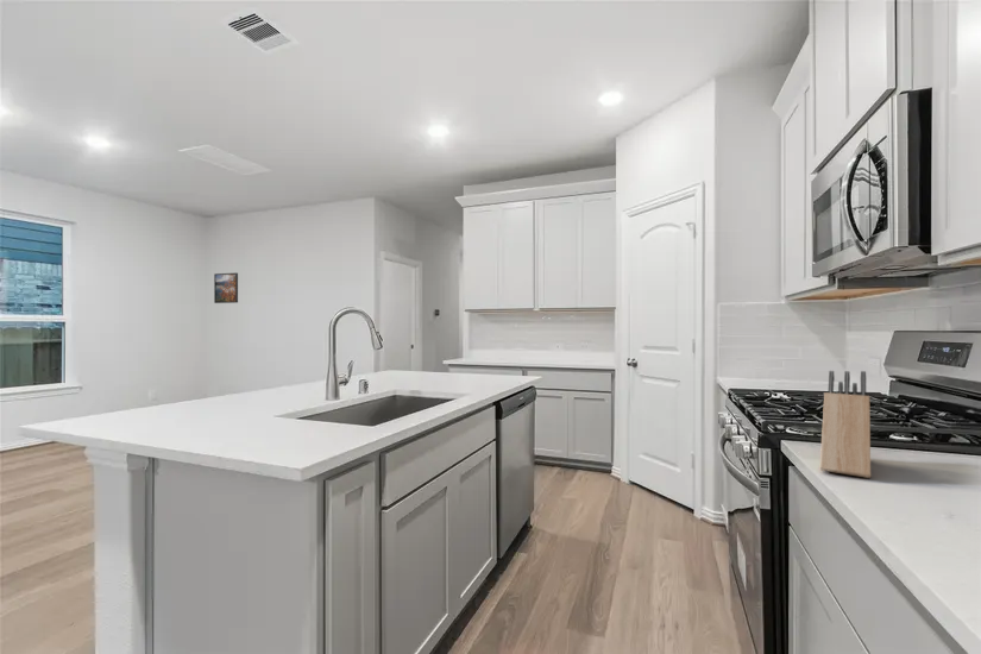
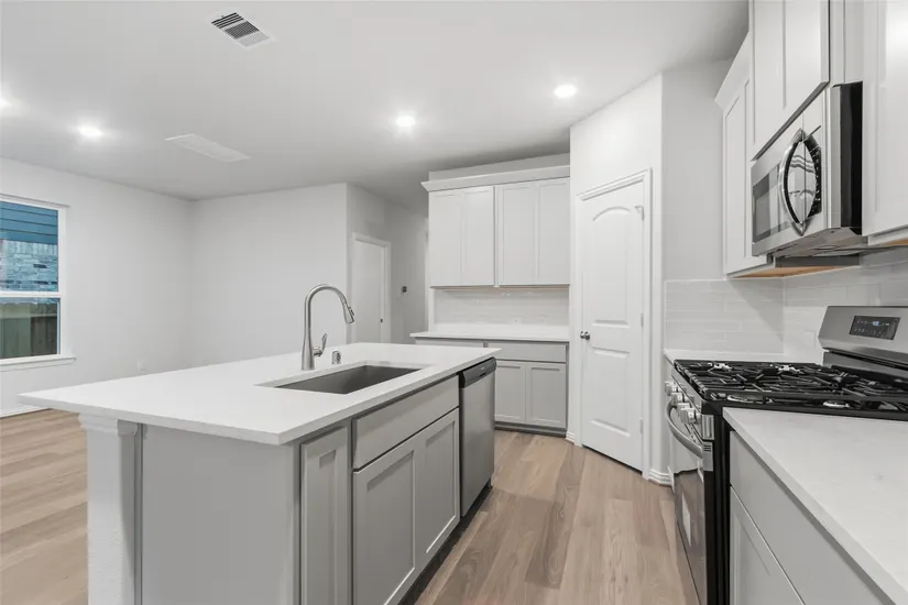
- knife block (845, 417)
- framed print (226, 288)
